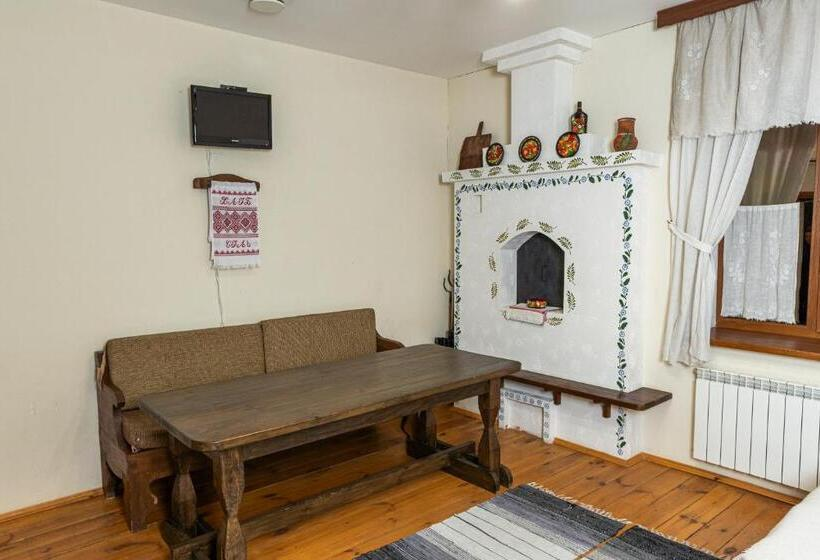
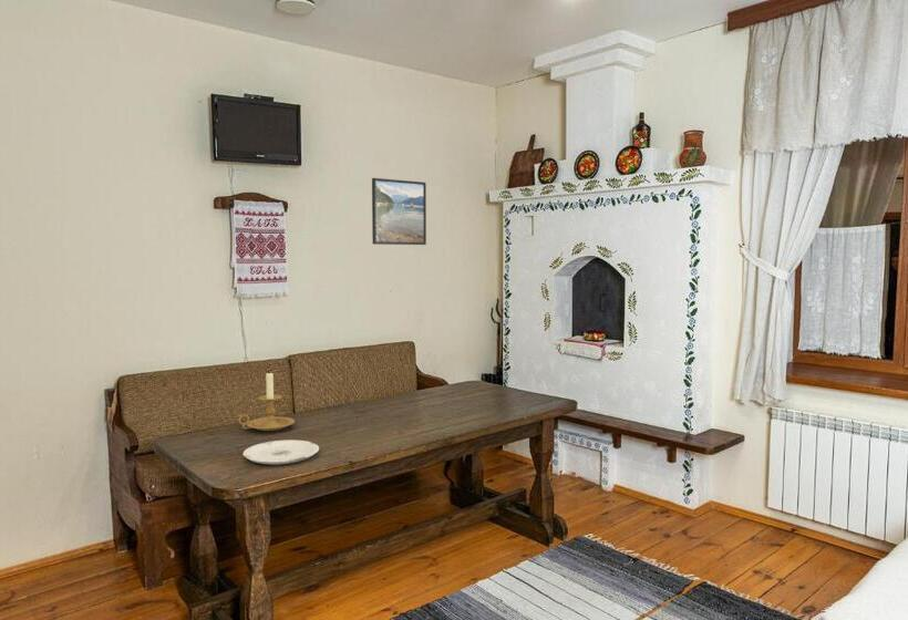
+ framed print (400, 211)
+ candle holder (269, 399)
+ plate (281, 453)
